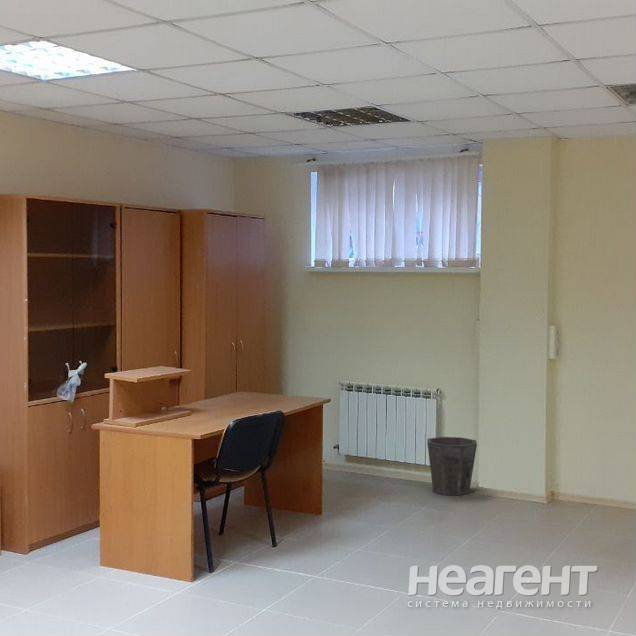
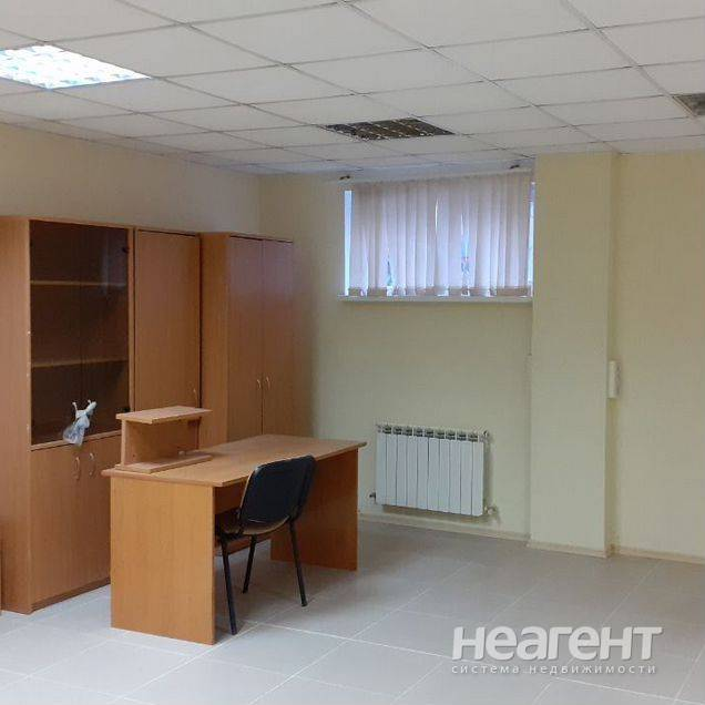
- waste bin (451, 465)
